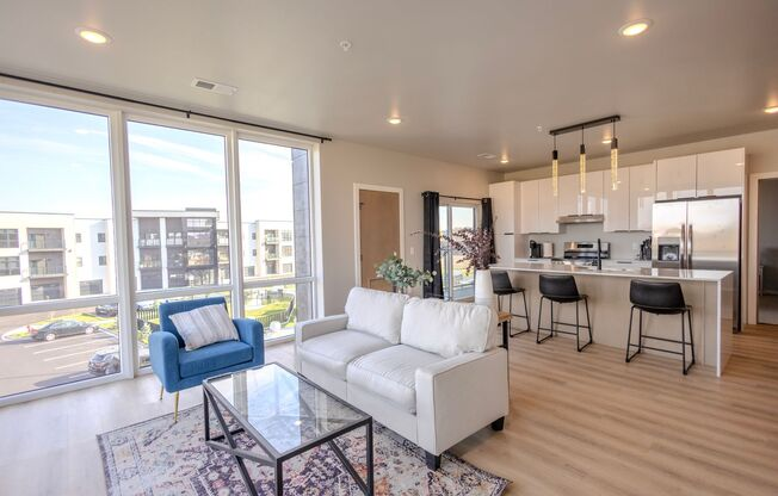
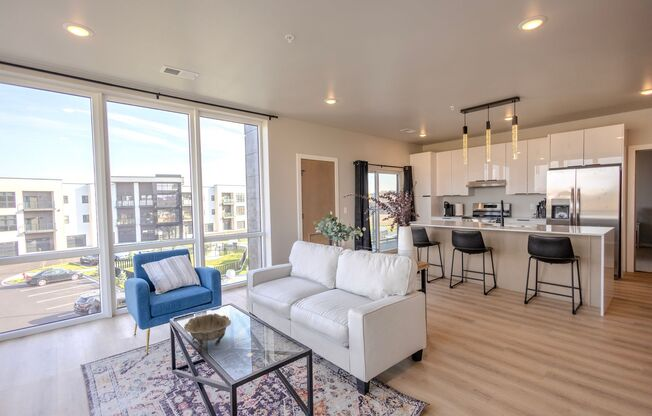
+ decorative bowl (208, 331)
